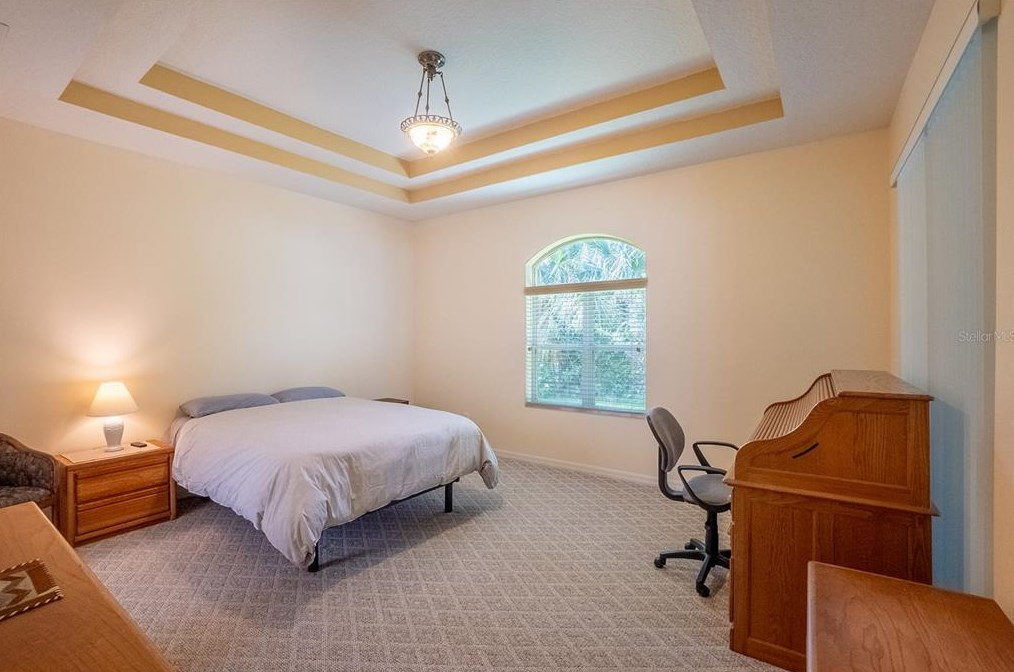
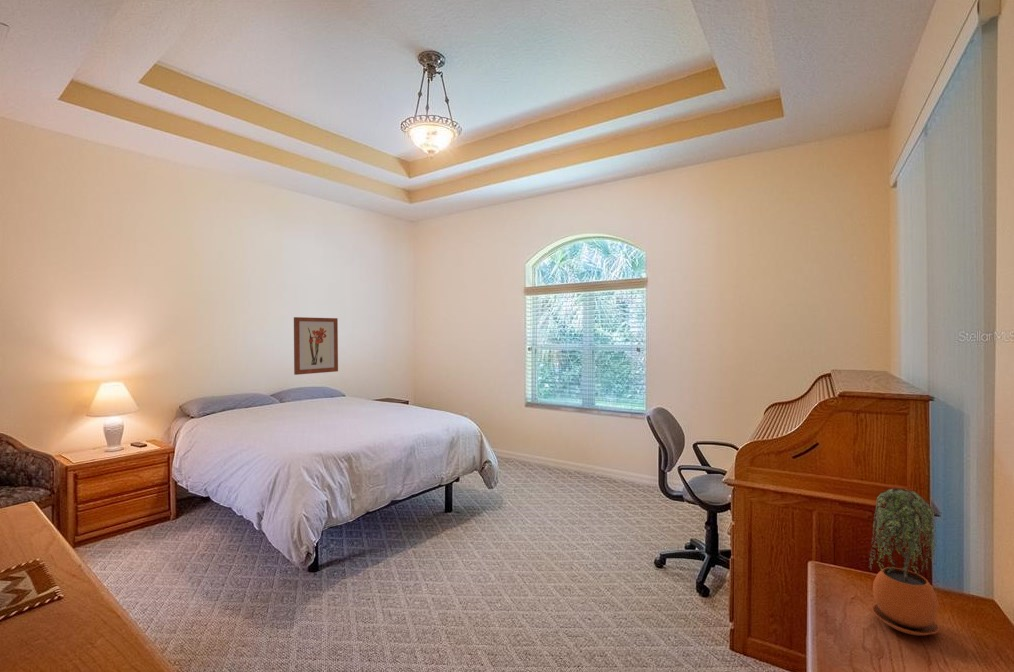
+ wall art (316, 345)
+ potted plant (899, 554)
